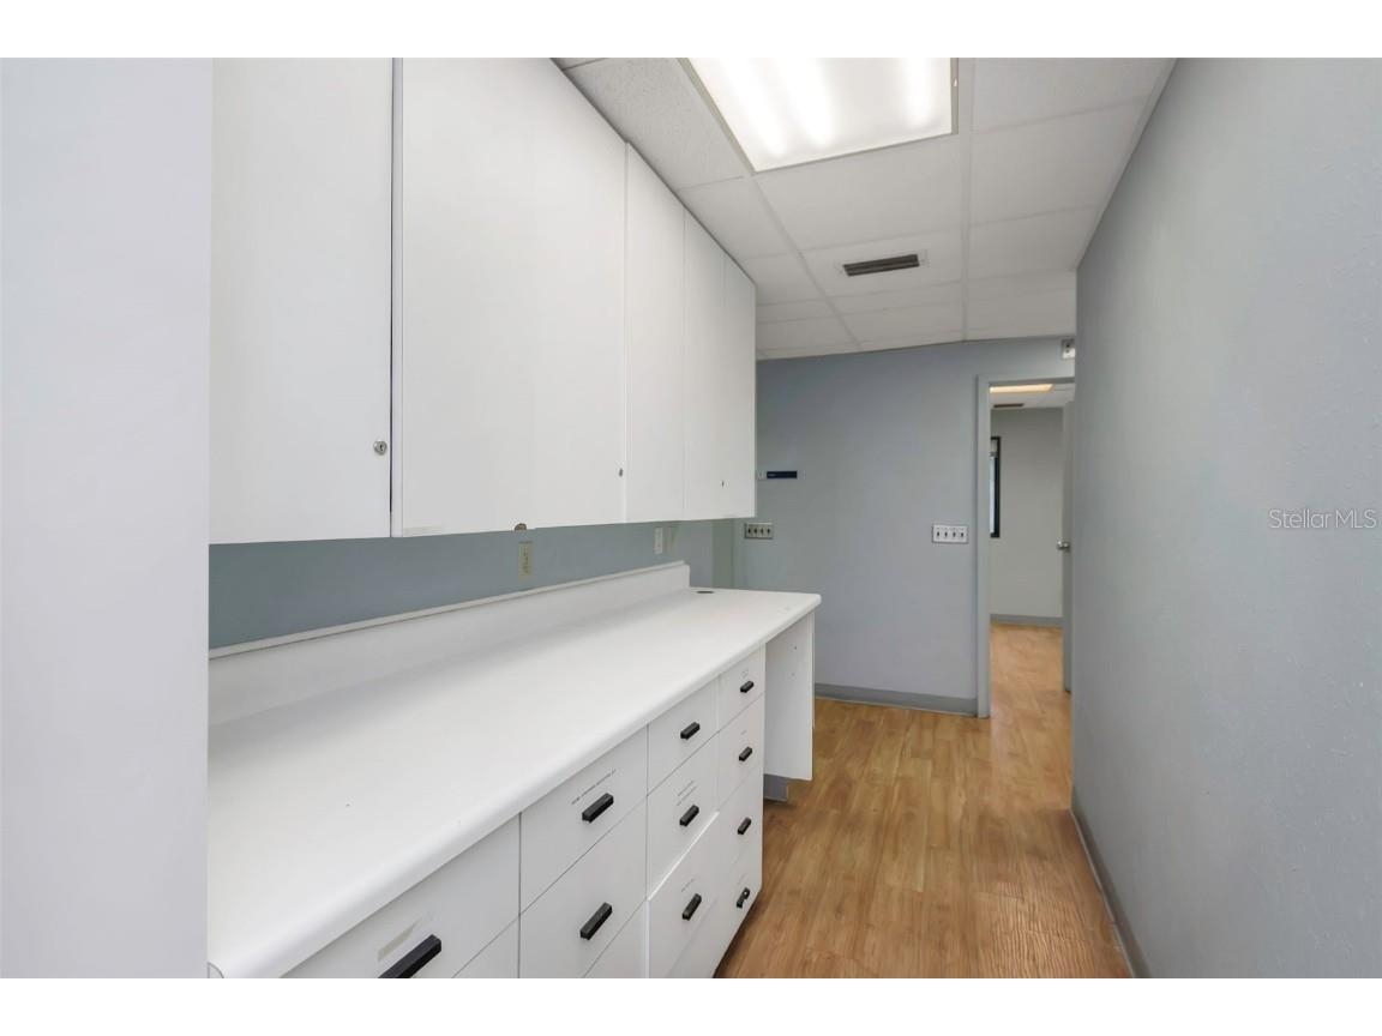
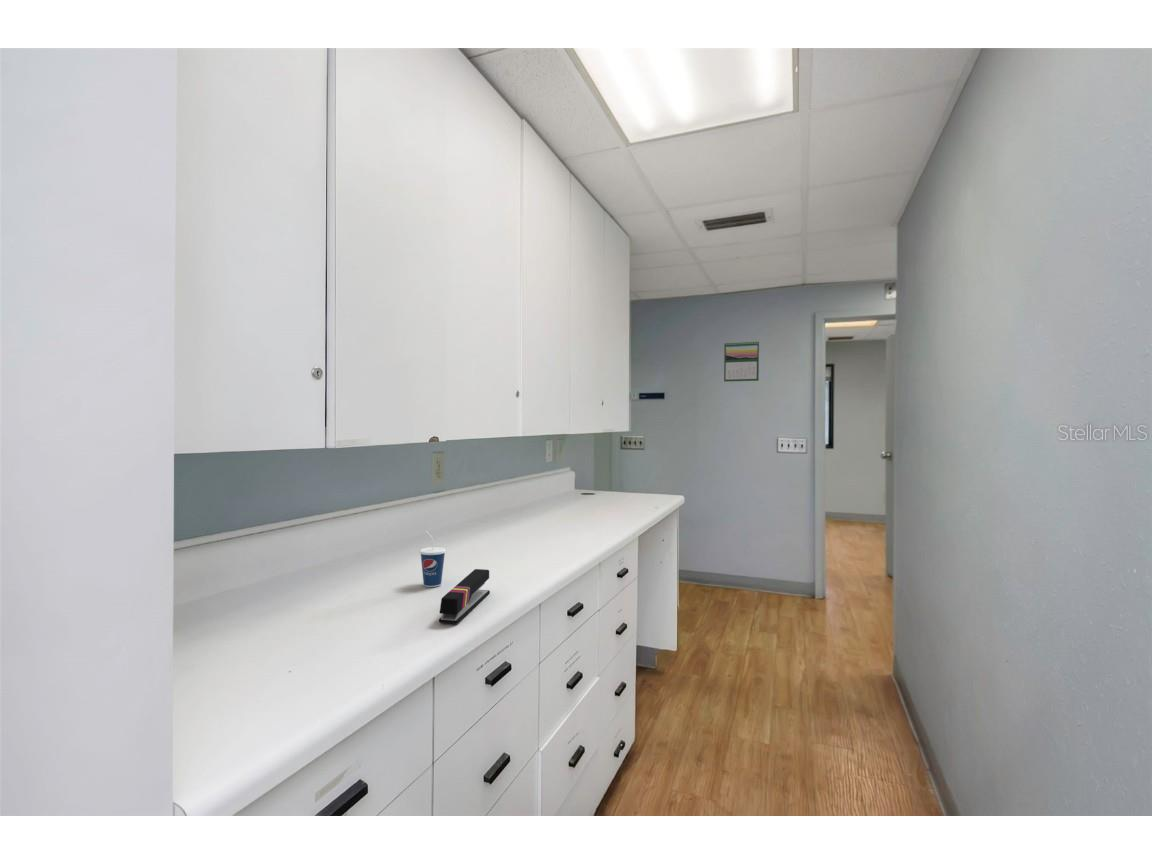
+ calendar (741, 361)
+ stapler (466, 593)
+ cup (432, 557)
